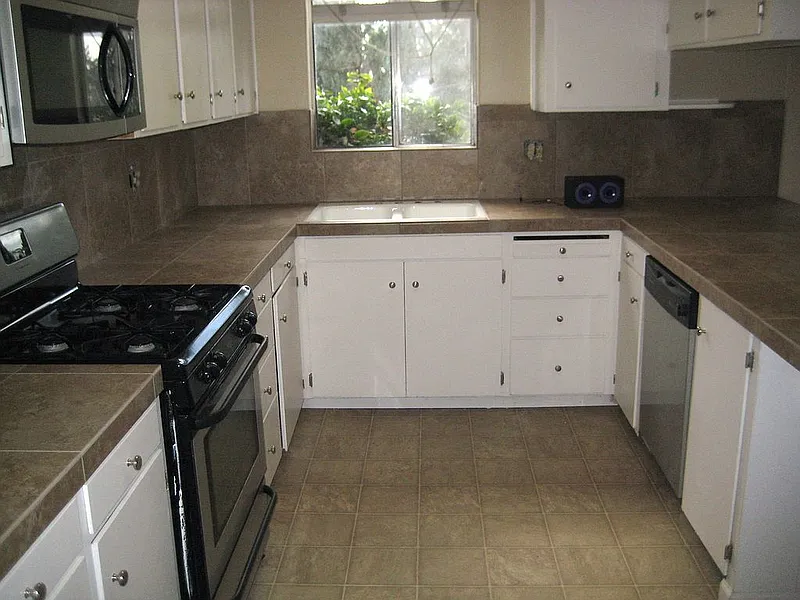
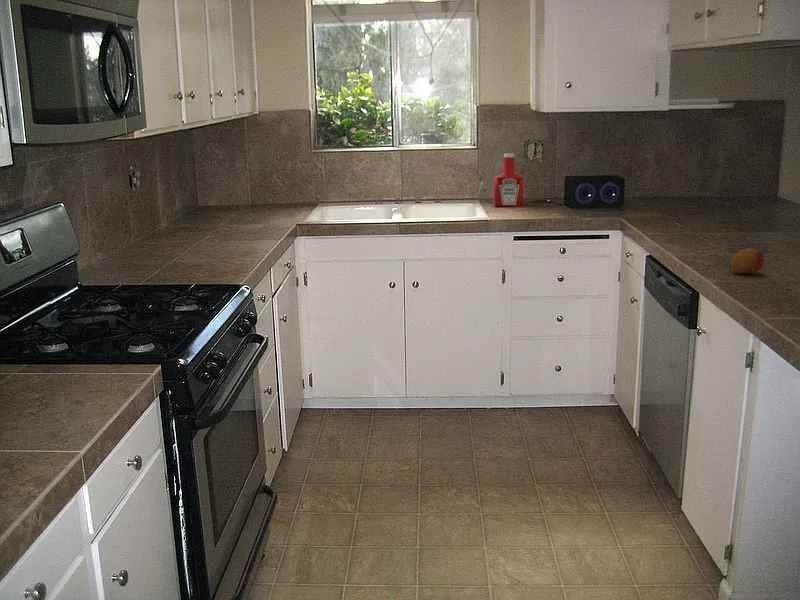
+ fruit (747, 260)
+ soap bottle (508, 179)
